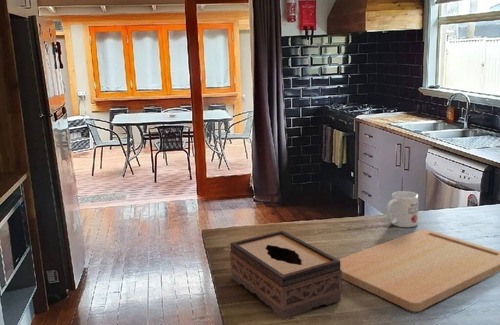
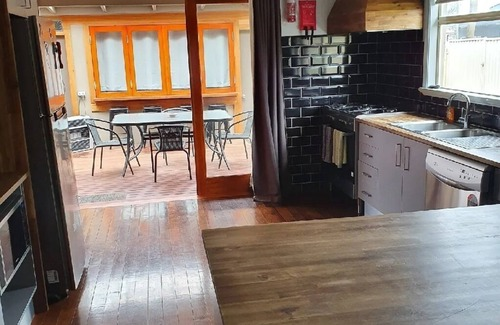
- cutting board (420, 263)
- mug (400, 209)
- tissue box (282, 270)
